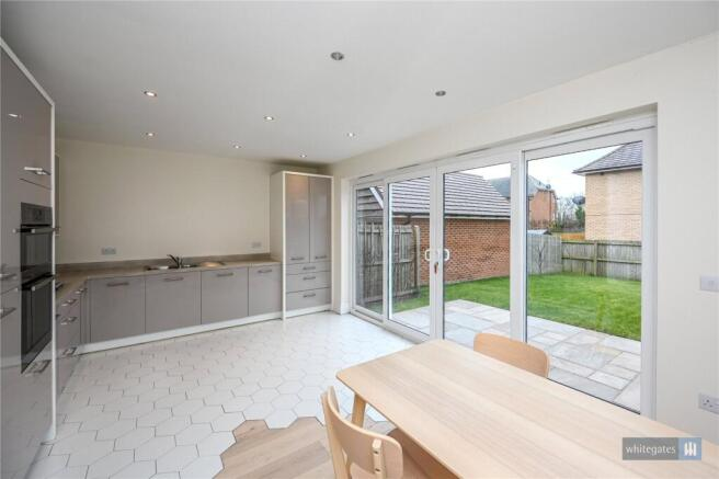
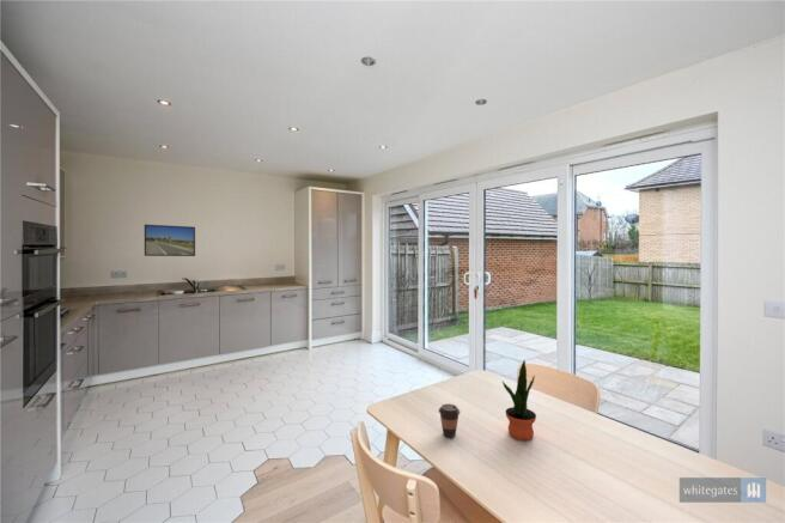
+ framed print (170, 241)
+ coffee cup (449, 420)
+ potted plant (519, 397)
